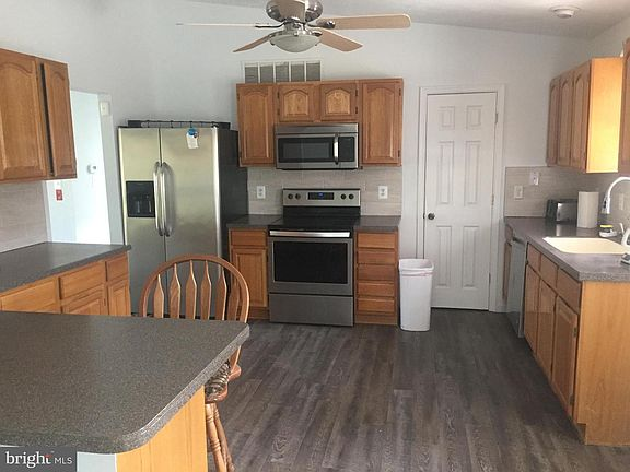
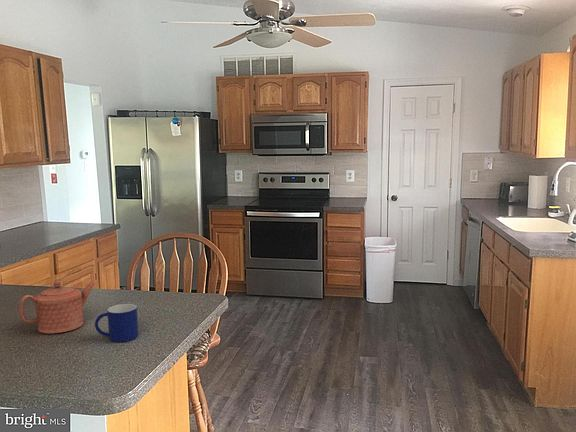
+ mug (116, 323)
+ teapot (59, 303)
